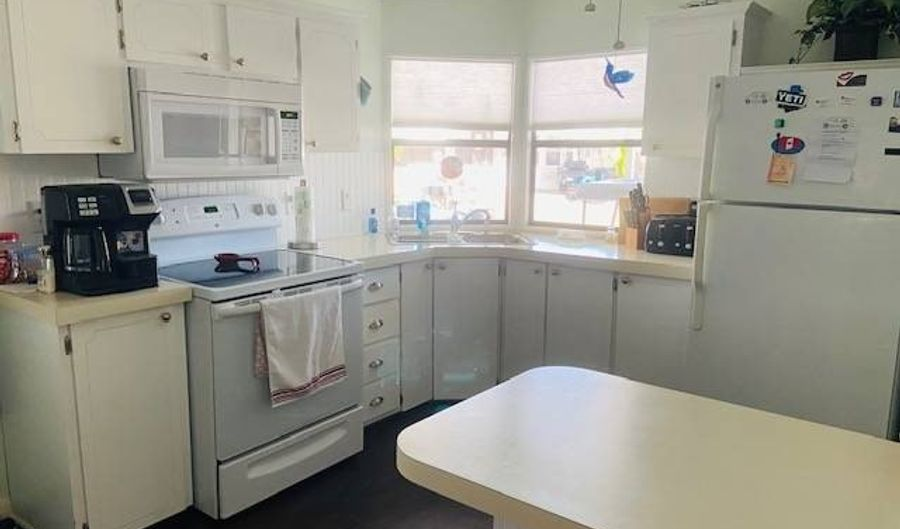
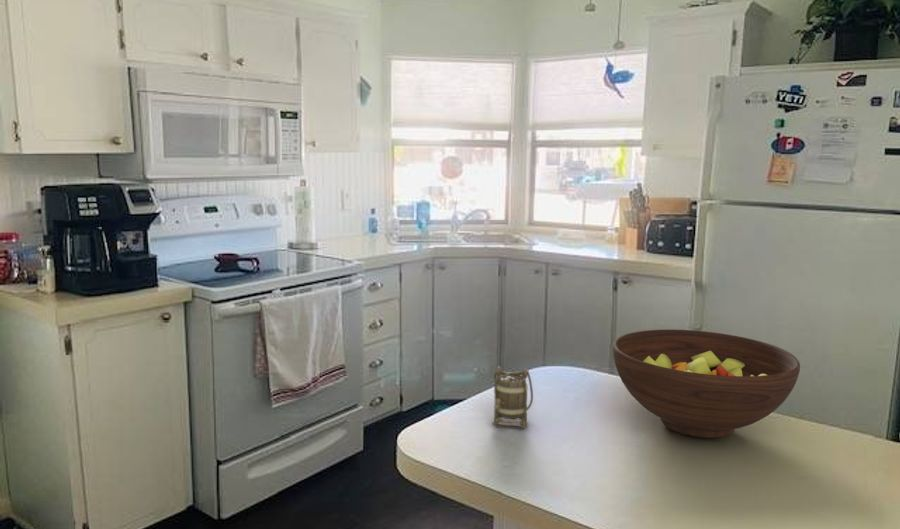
+ mug (513, 394)
+ fruit bowl (699, 388)
